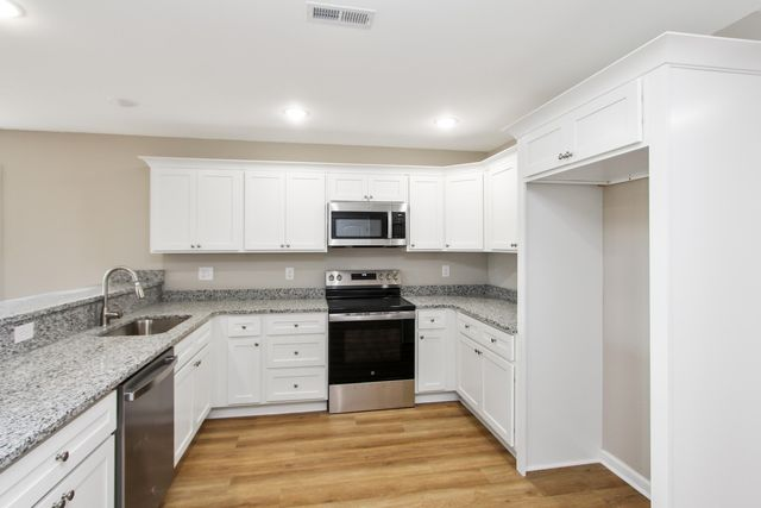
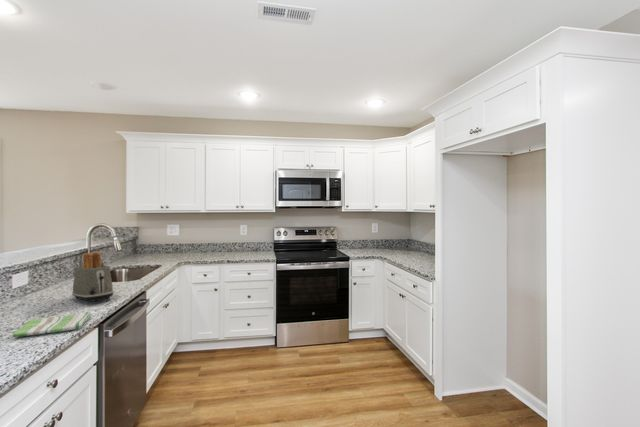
+ dish towel (55, 323)
+ toaster (92, 275)
